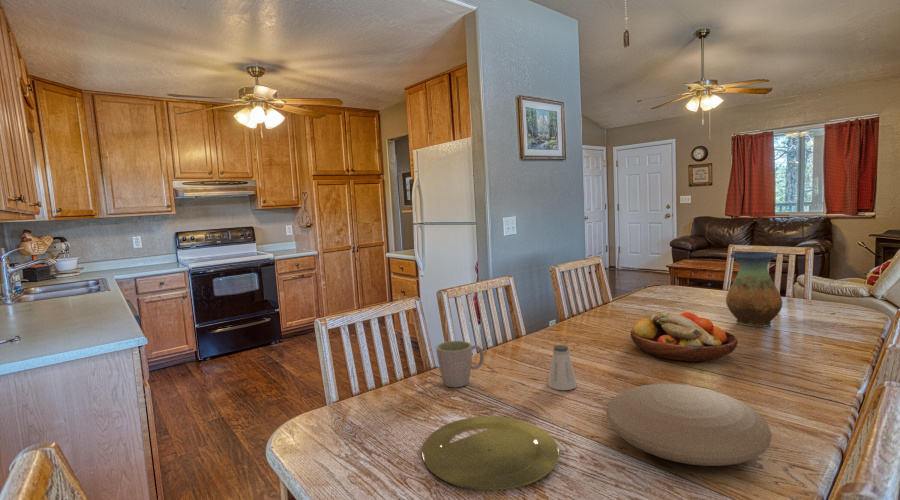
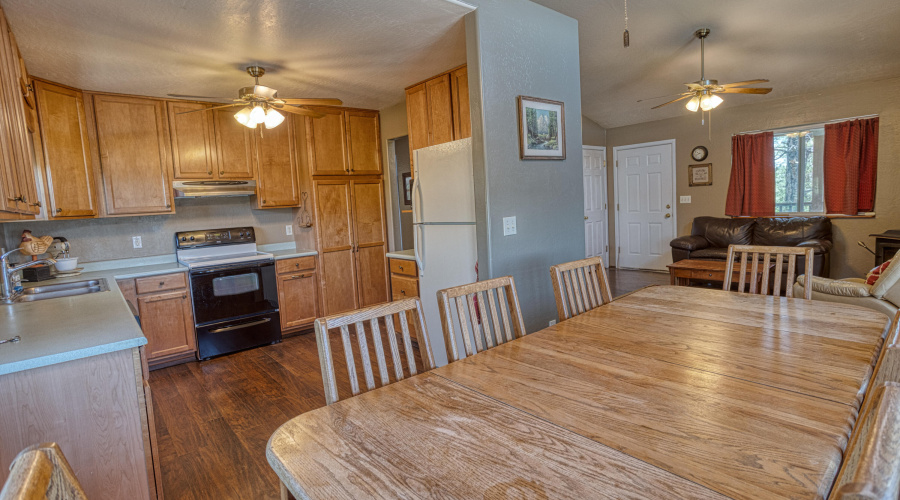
- mug (461, 362)
- saltshaker (561, 365)
- plate (683, 419)
- fruit bowl (682, 330)
- vase (753, 288)
- plate (489, 448)
